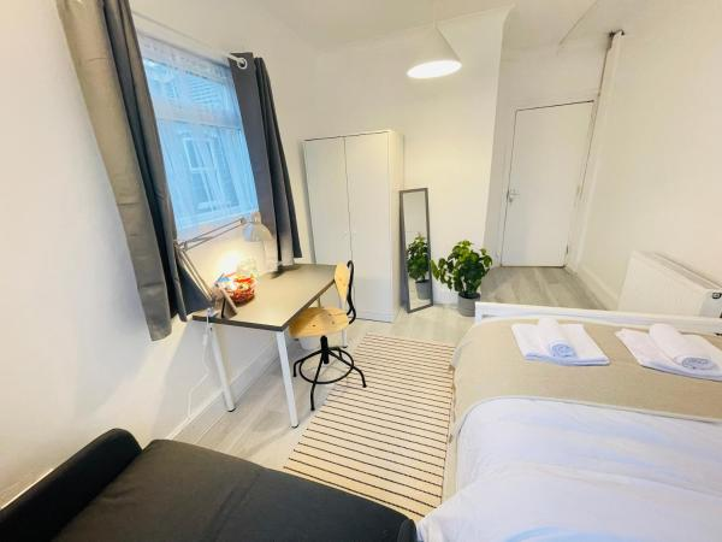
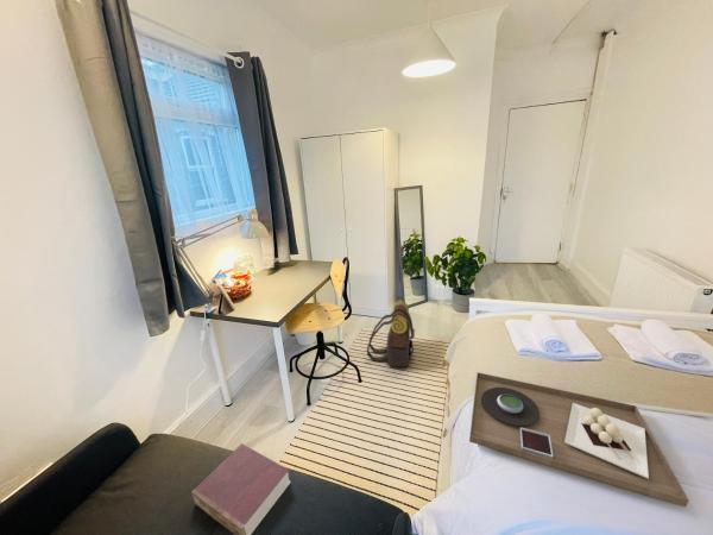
+ backpack (391, 332)
+ book (242, 486)
+ platter (556, 417)
